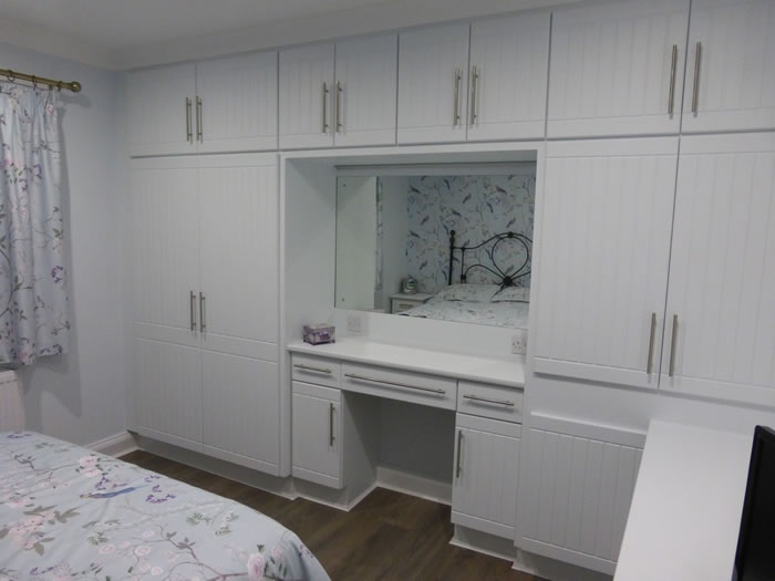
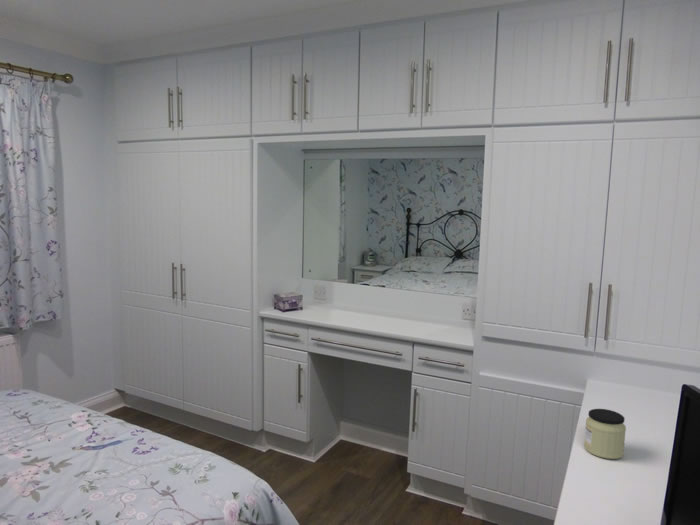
+ jar (604, 432)
